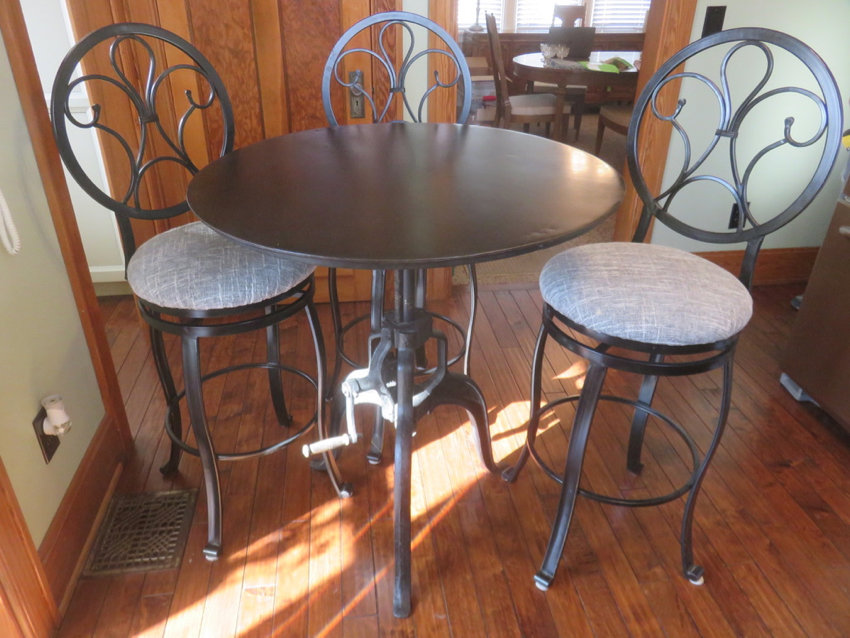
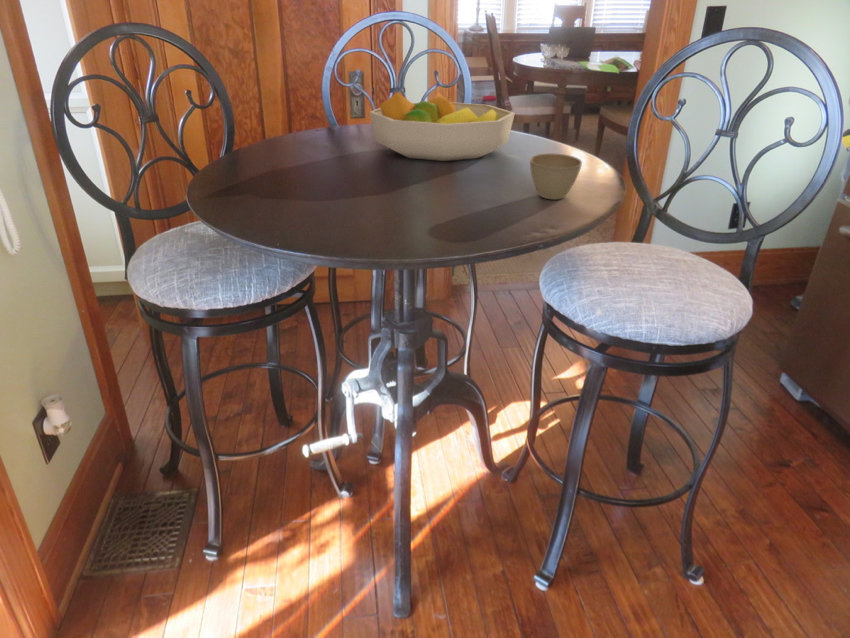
+ flower pot (553, 178)
+ fruit bowl (442, 122)
